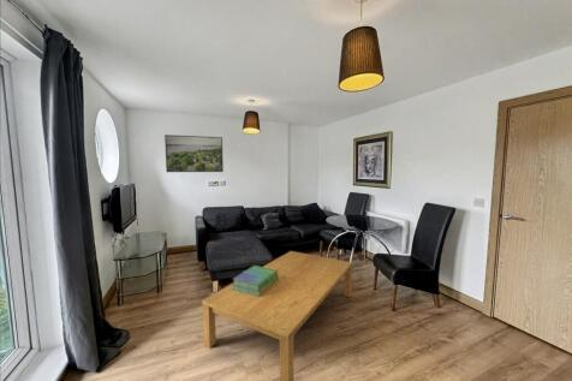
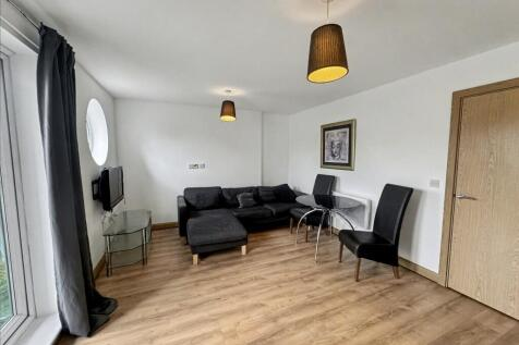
- coffee table (290, 297)
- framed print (195, 154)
- stack of books (256, 279)
